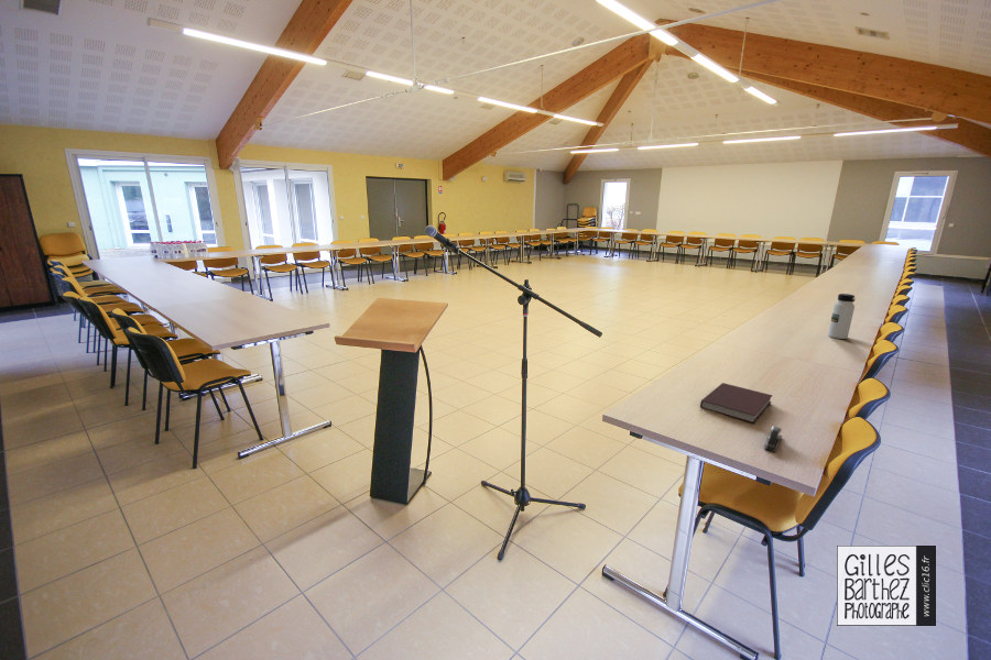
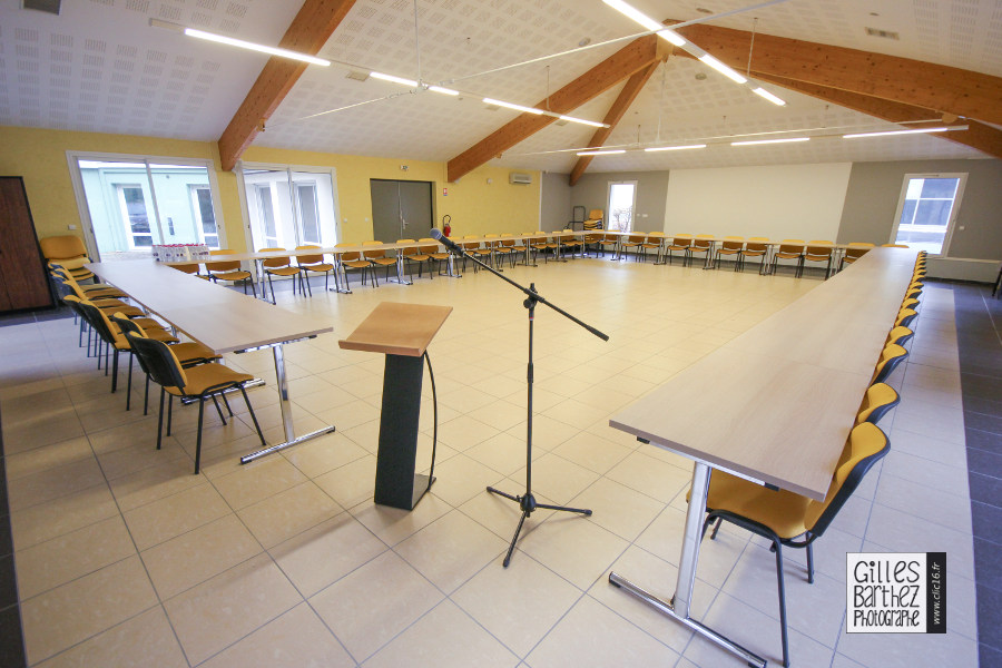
- water bottle (841, 316)
- notebook (737, 400)
- stapler (773, 437)
